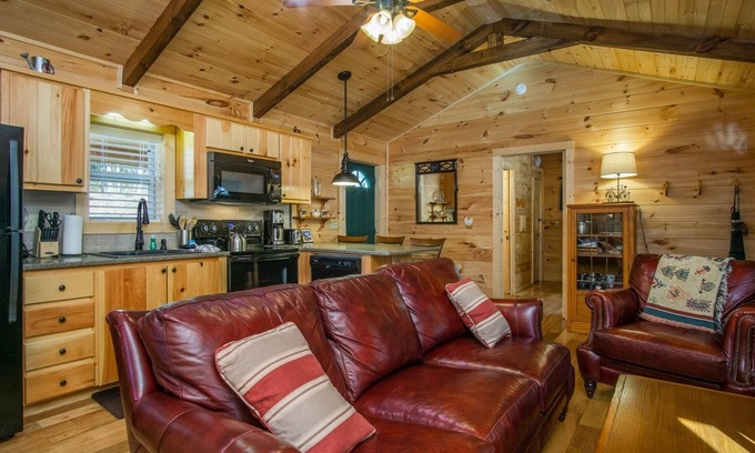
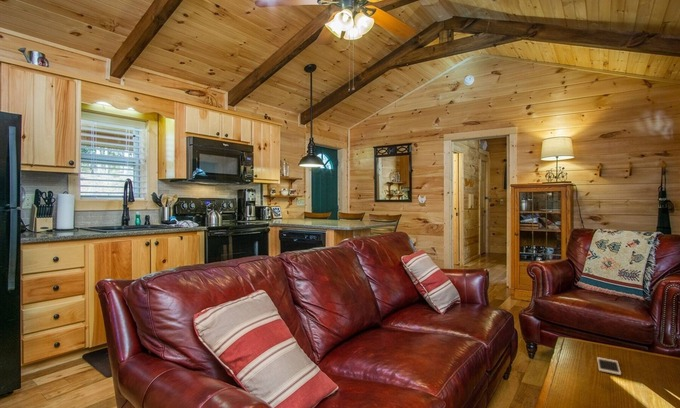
+ cell phone (608, 365)
